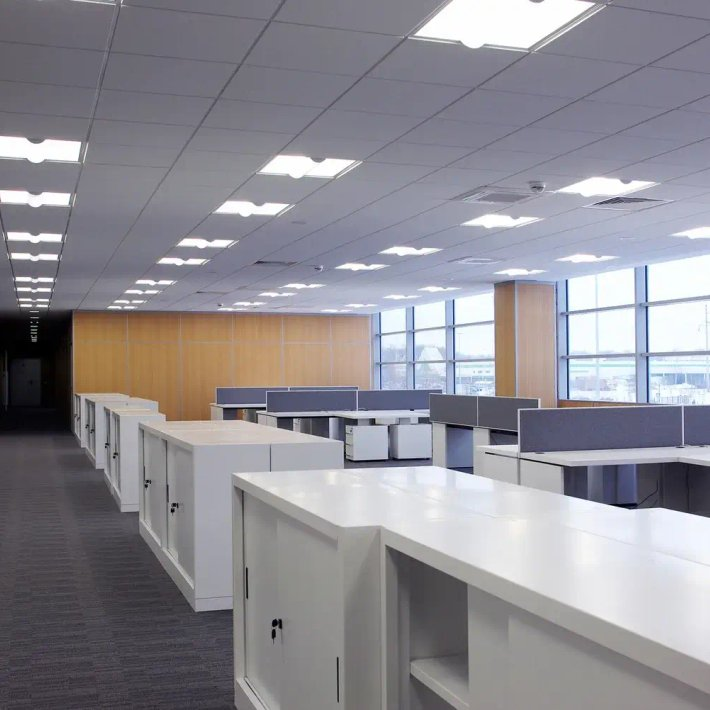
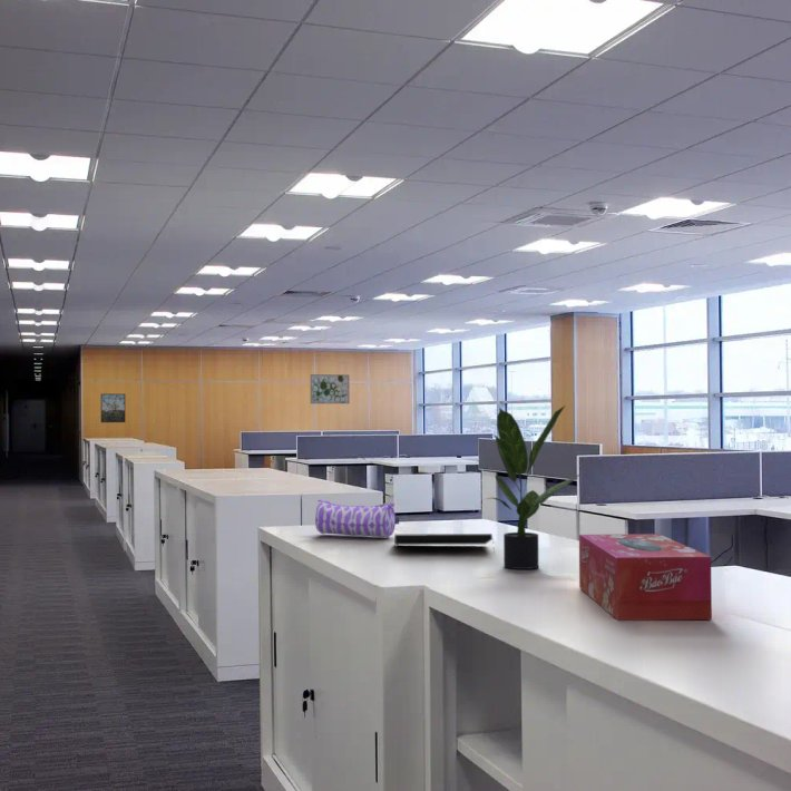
+ tissue box (639, 573)
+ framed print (113, 408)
+ notepad (441, 539)
+ potted plant (531, 490)
+ pencil case (355, 518)
+ wall art (330, 389)
